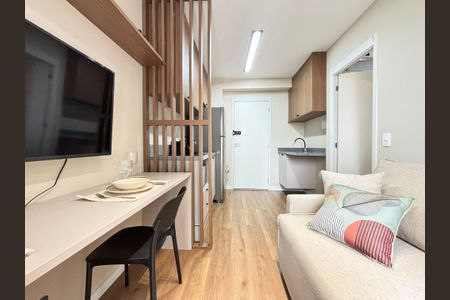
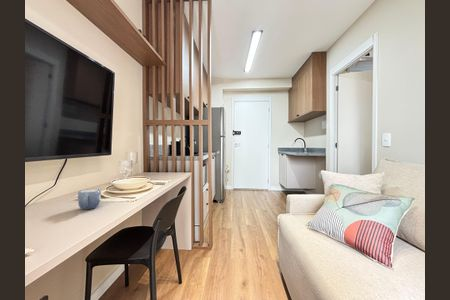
+ mug (88, 200)
